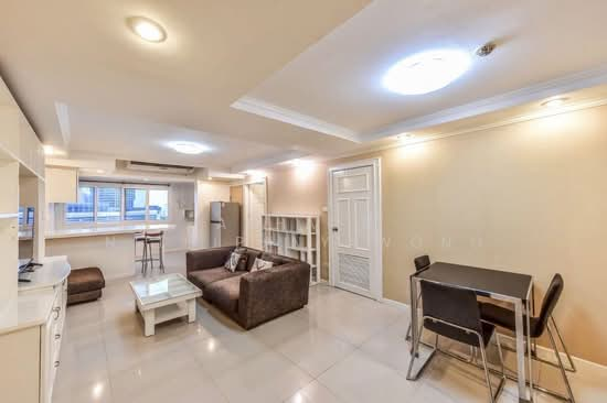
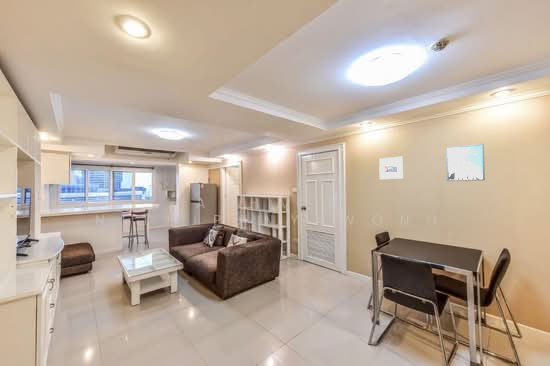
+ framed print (390, 168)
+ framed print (464, 163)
